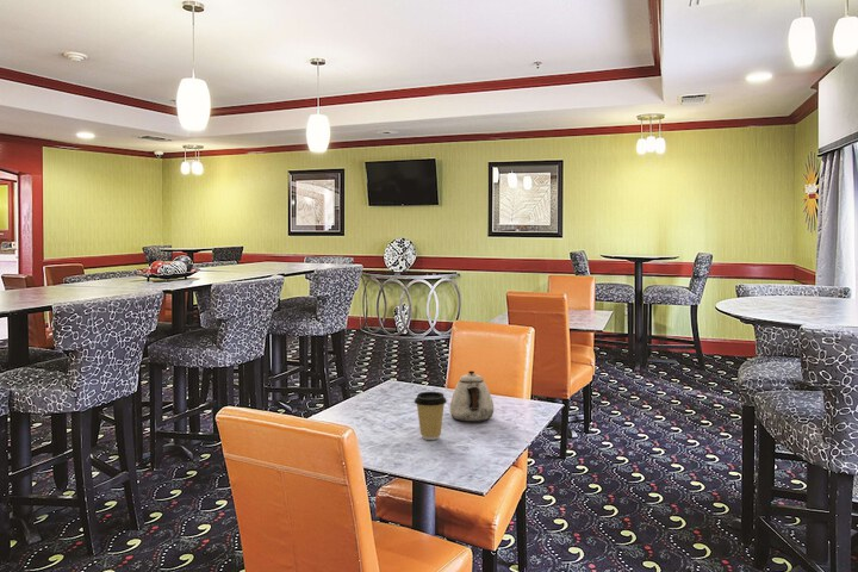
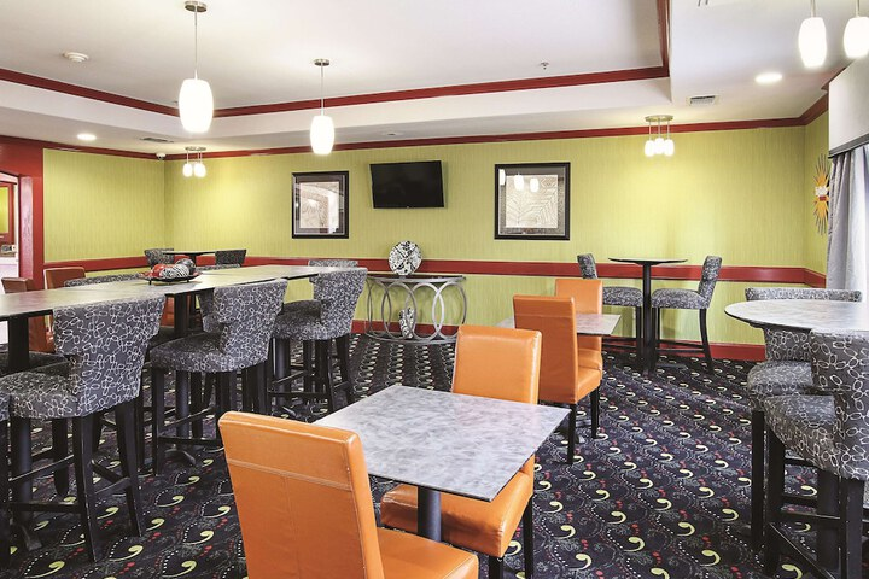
- coffee cup (430, 416)
- teapot (471, 393)
